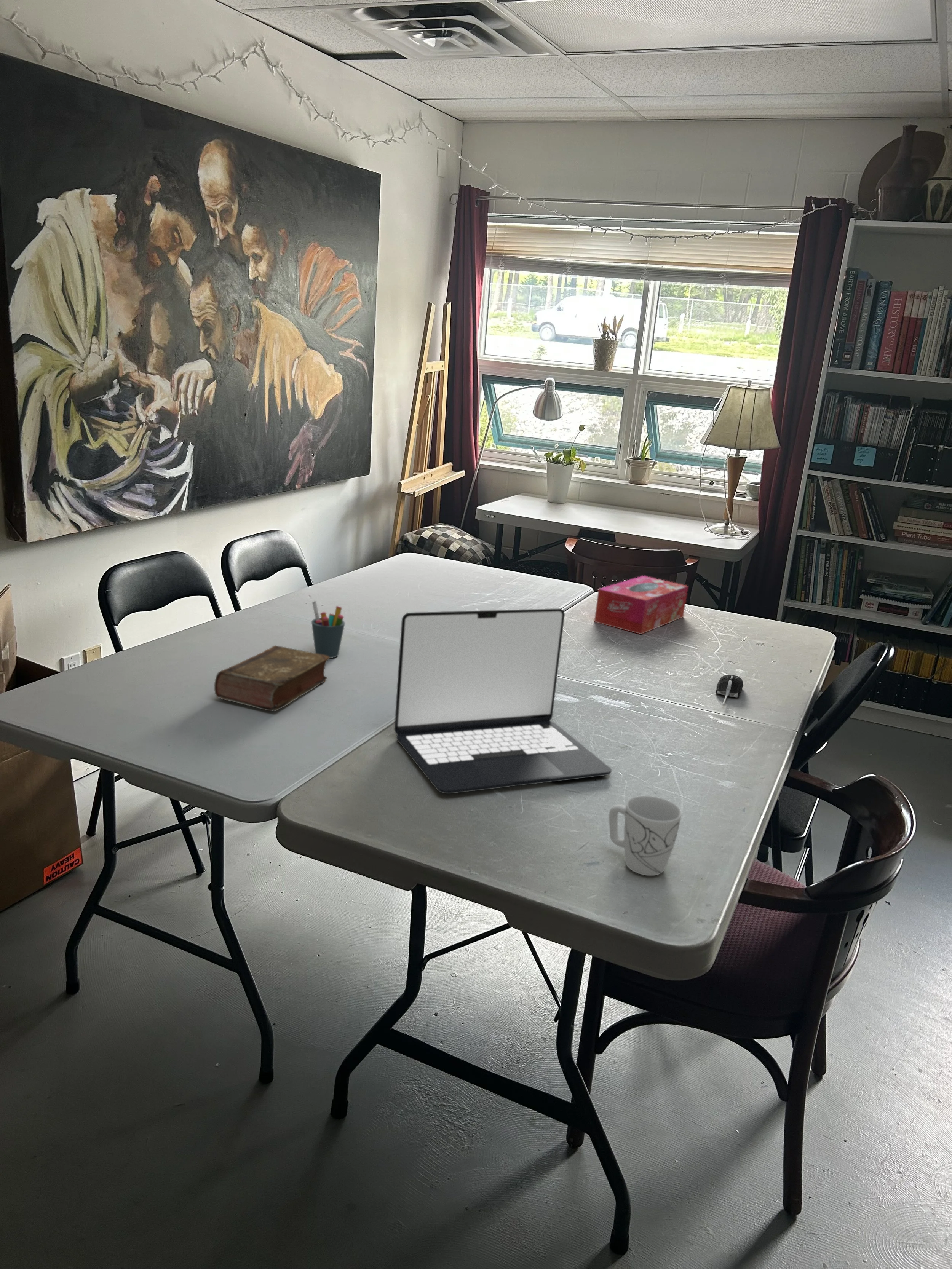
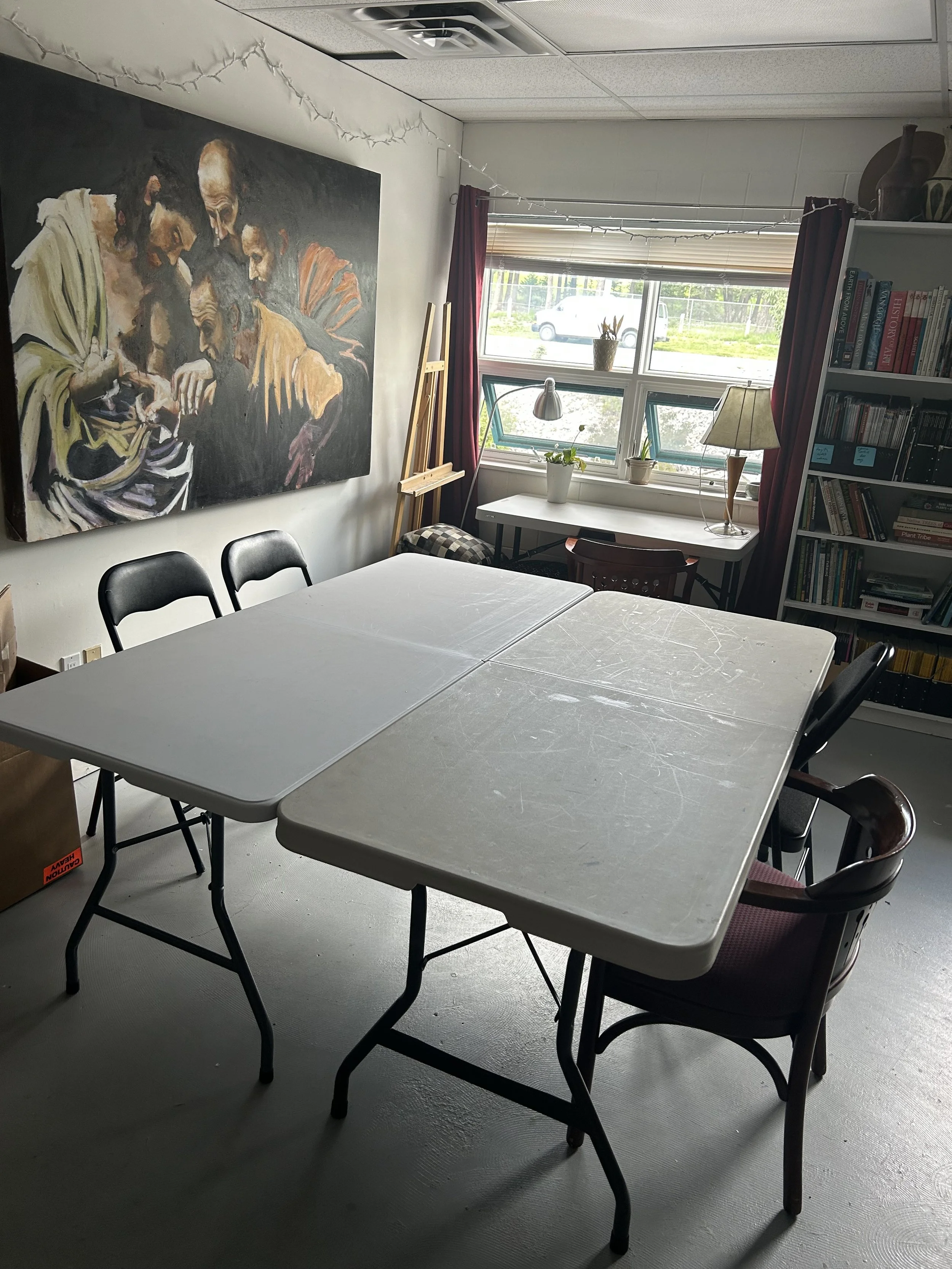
- tissue box (642, 603)
- laptop (508, 694)
- book (274, 675)
- mug (641, 833)
- pen holder (328, 629)
- computer mouse (728, 687)
